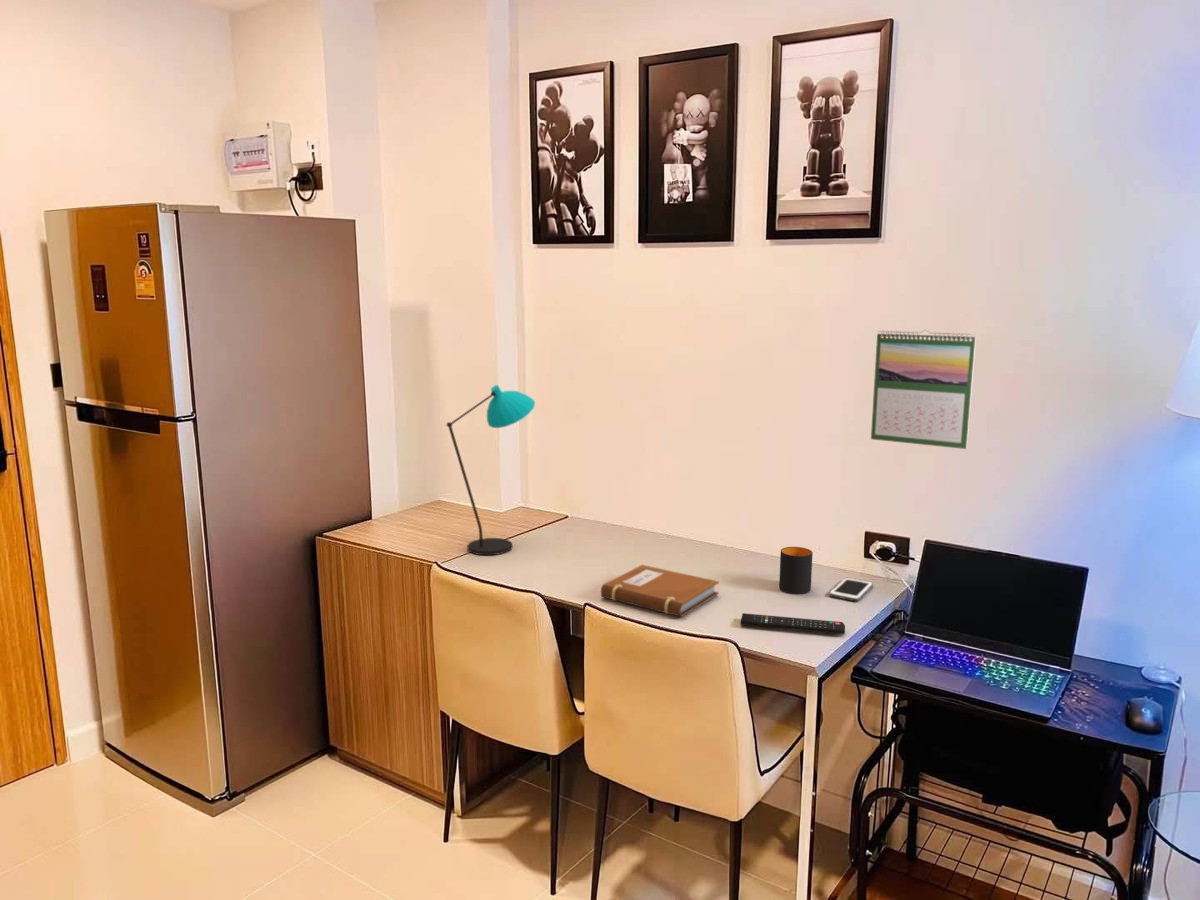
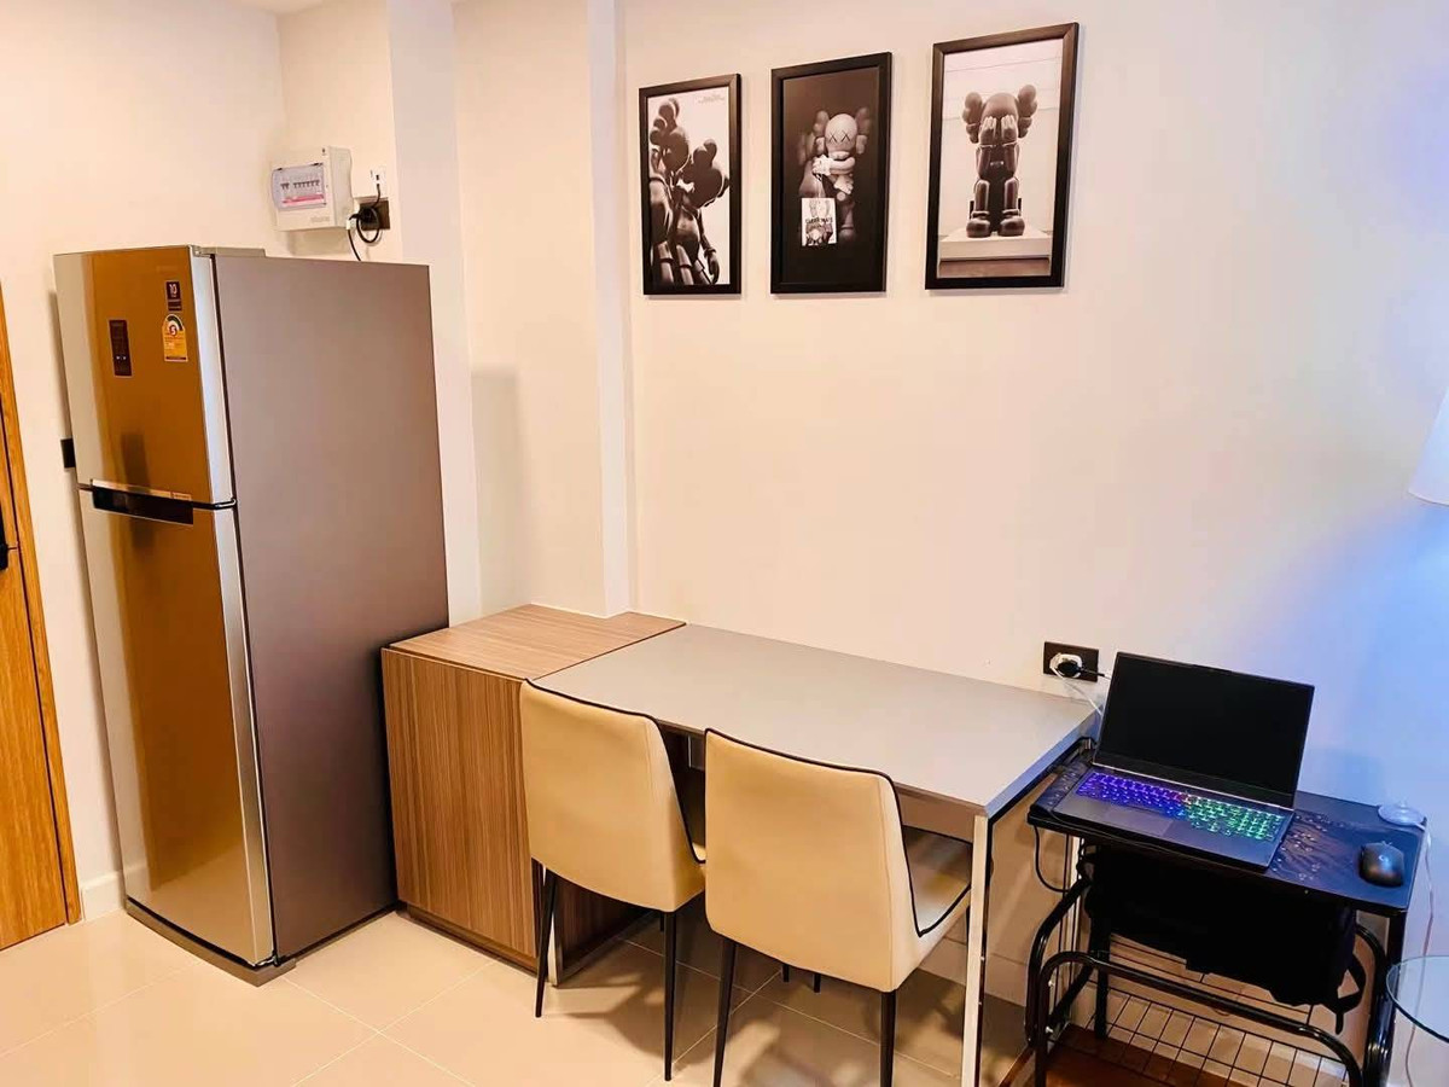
- notebook (657, 589)
- mug (798, 568)
- desk lamp (466, 476)
- calendar (921, 387)
- remote control (792, 624)
- cell phone (851, 589)
